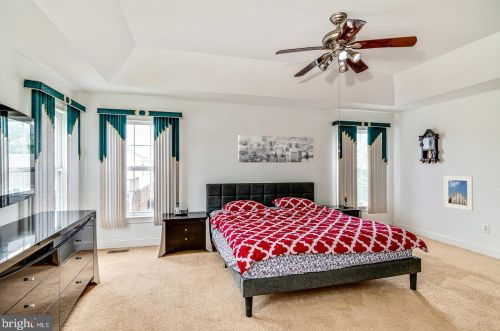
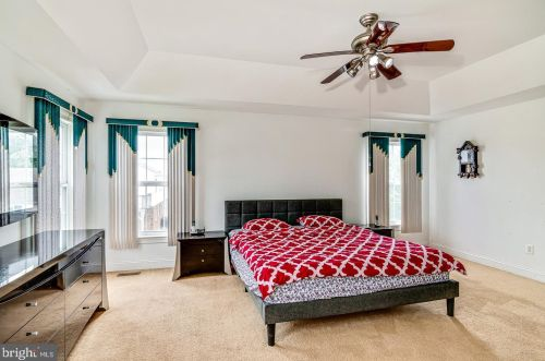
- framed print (457, 192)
- wall art (277, 149)
